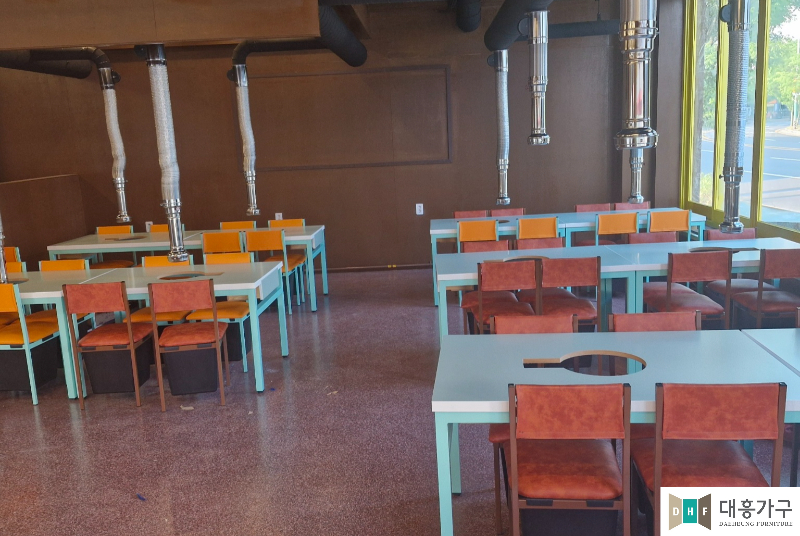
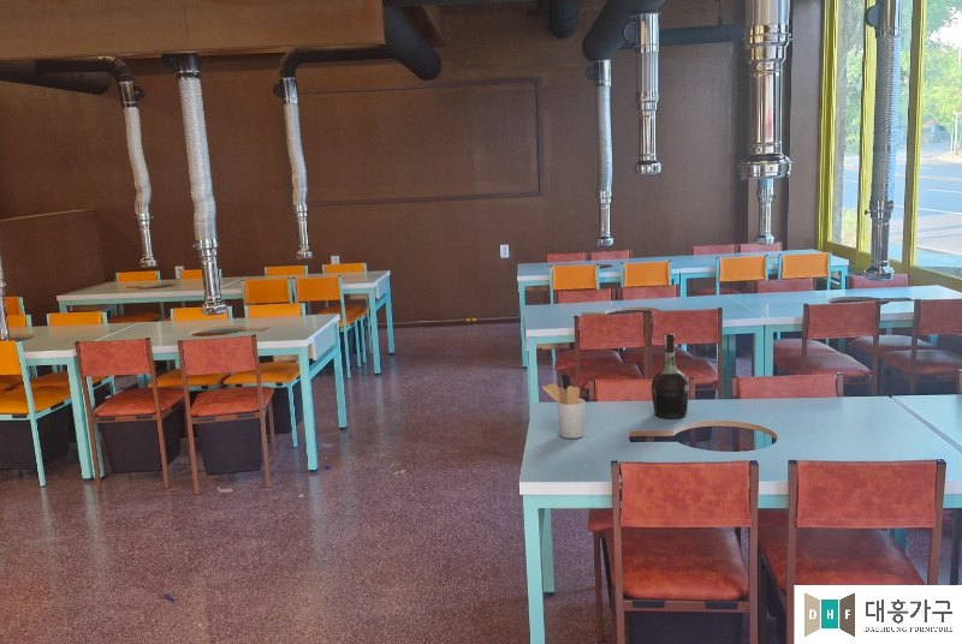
+ utensil holder (564, 409)
+ cognac bottle (669, 374)
